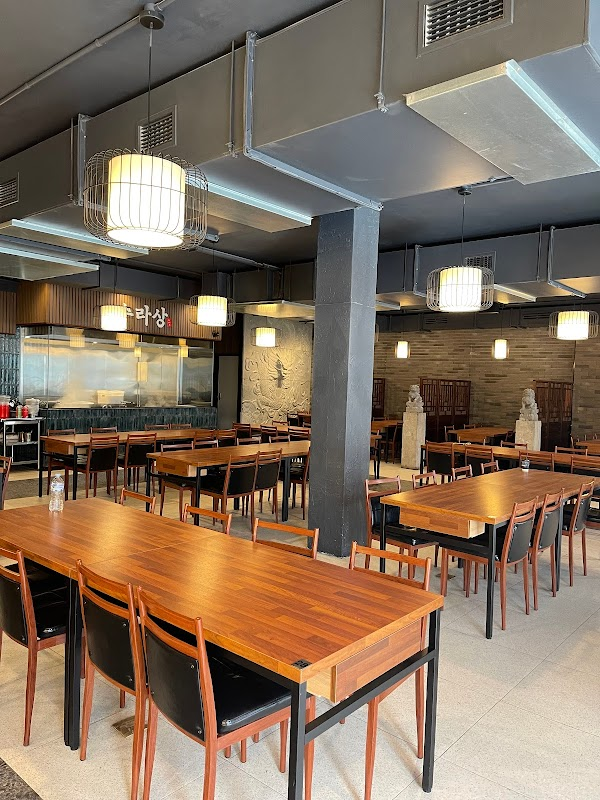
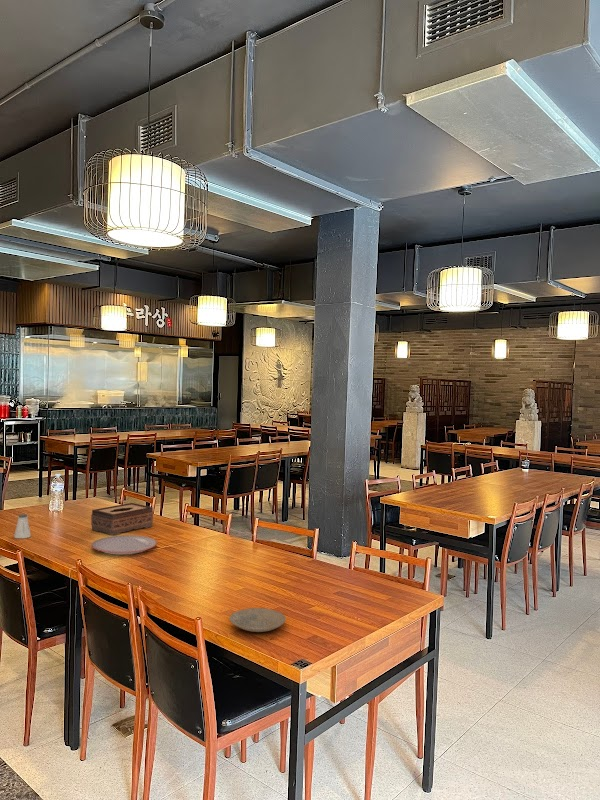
+ saltshaker (22, 525)
+ tissue box (122, 518)
+ plate (124, 545)
+ plate (257, 622)
